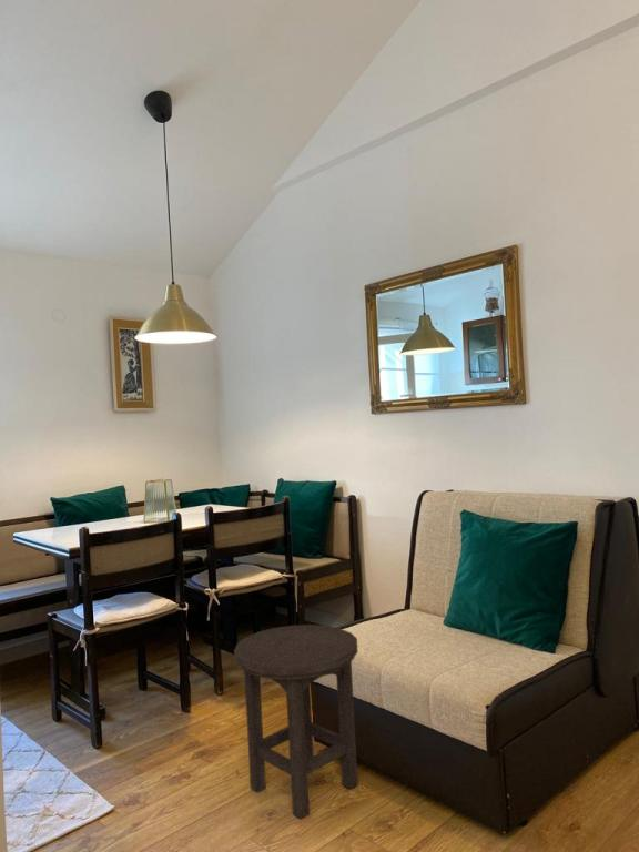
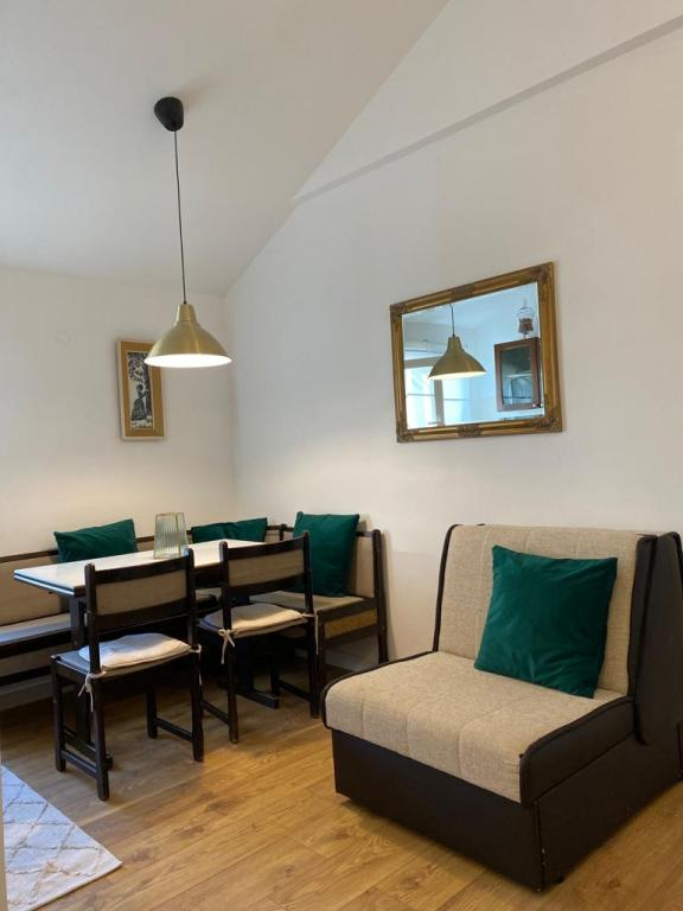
- stool (300, 714)
